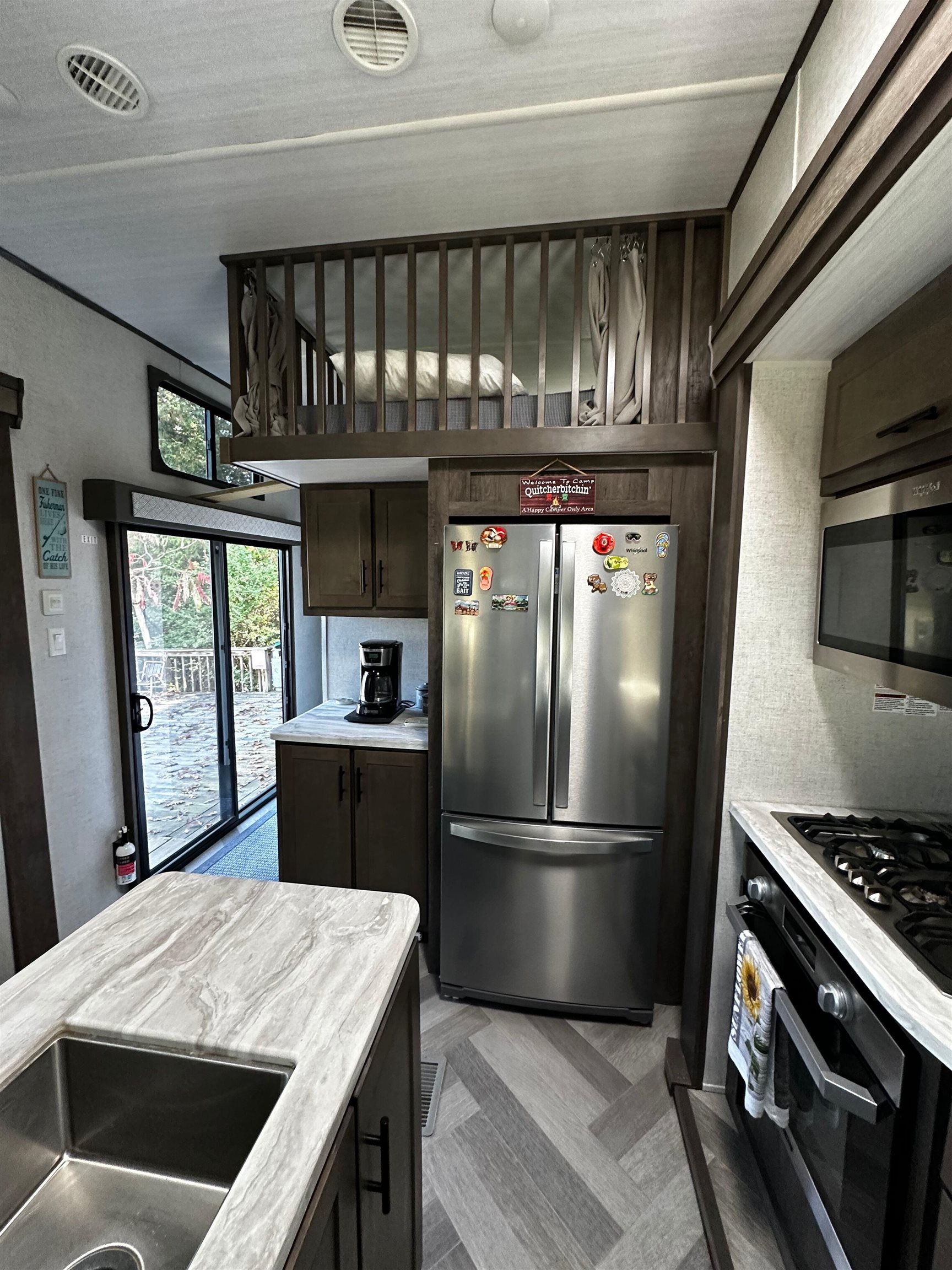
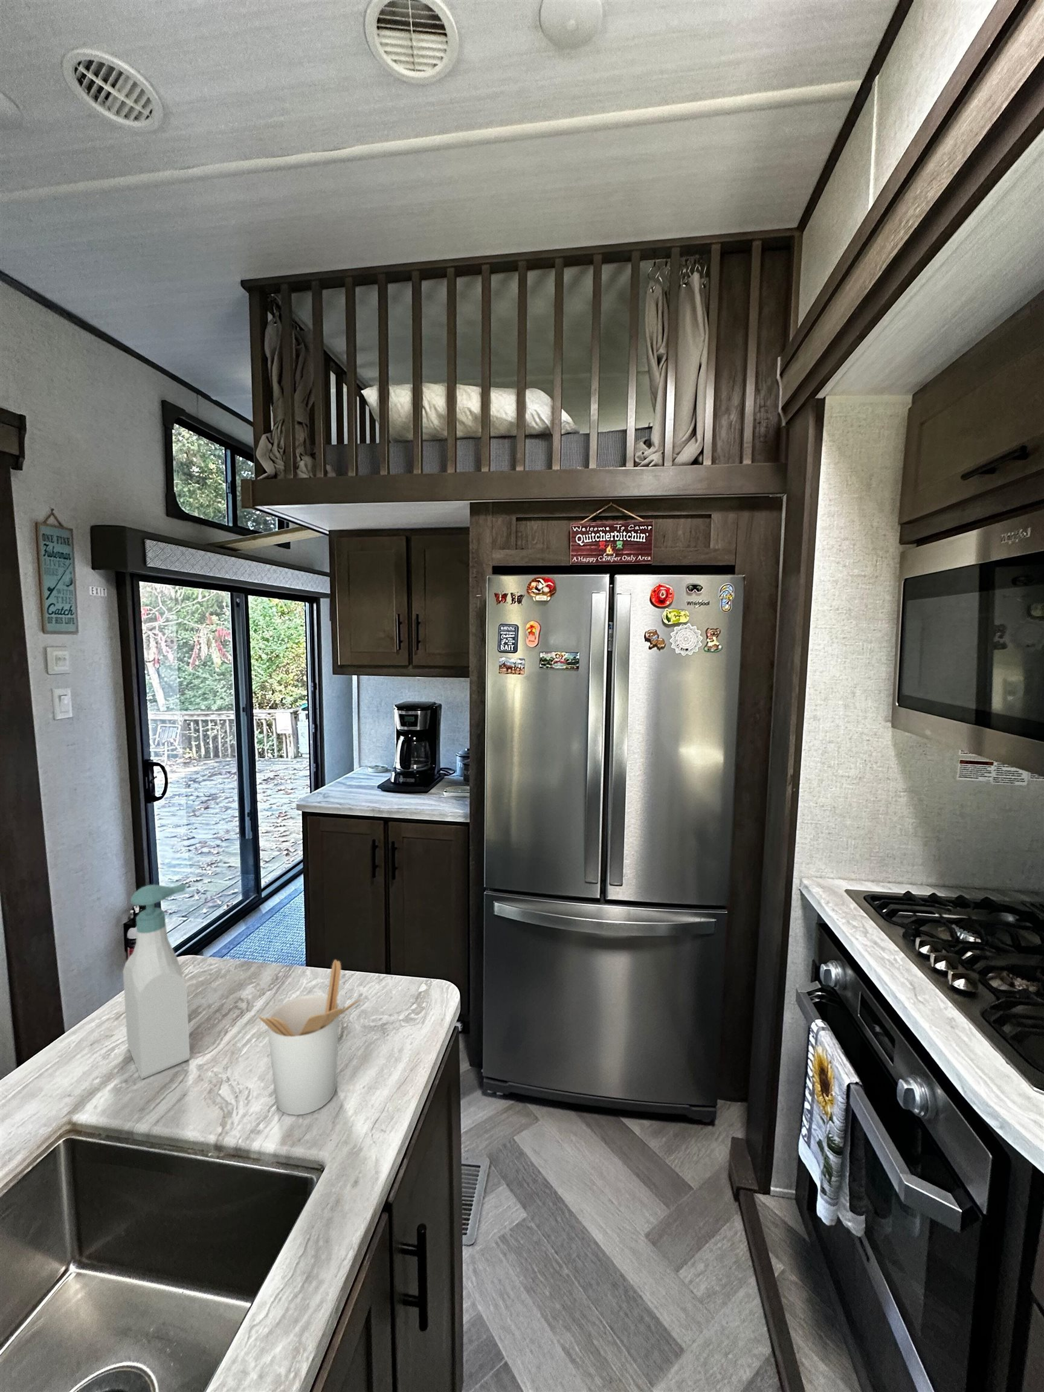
+ utensil holder (314, 1042)
+ soap bottle (160, 968)
